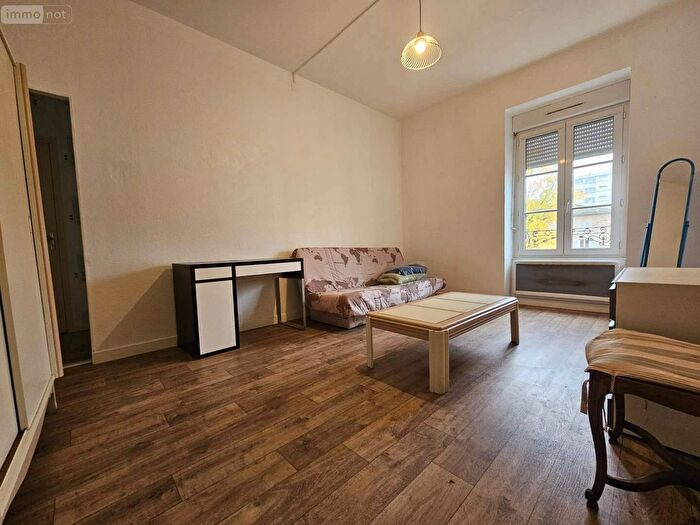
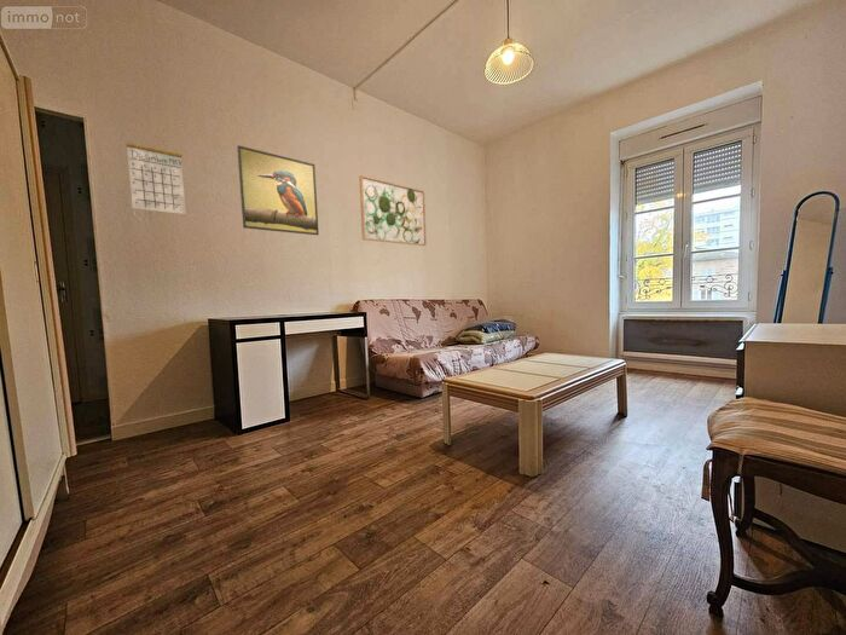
+ calendar (156, 172)
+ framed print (280, 194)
+ wall art (395, 213)
